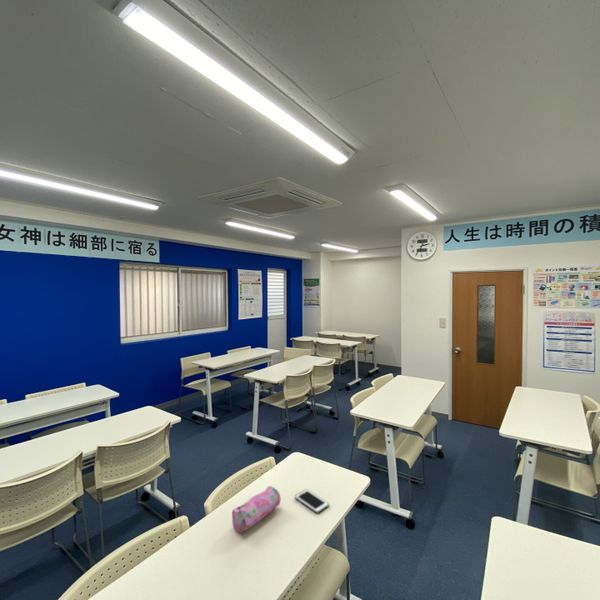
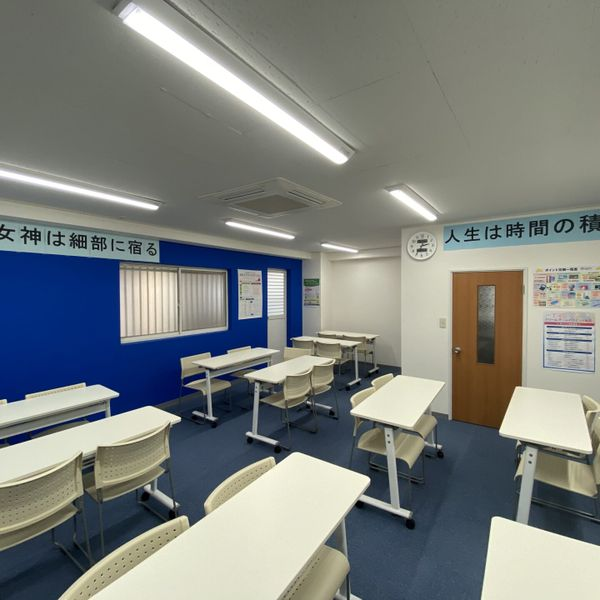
- pencil case (256, 507)
- cell phone (311, 500)
